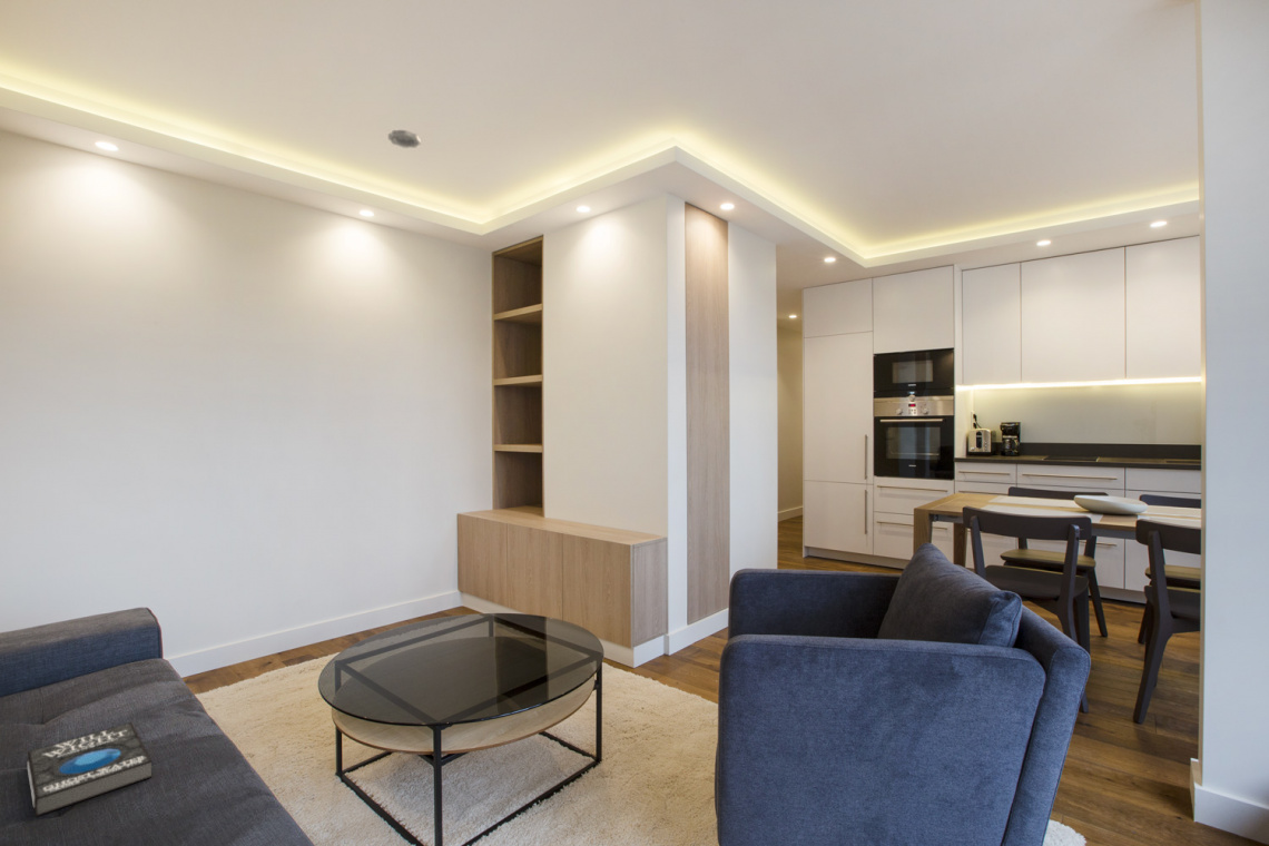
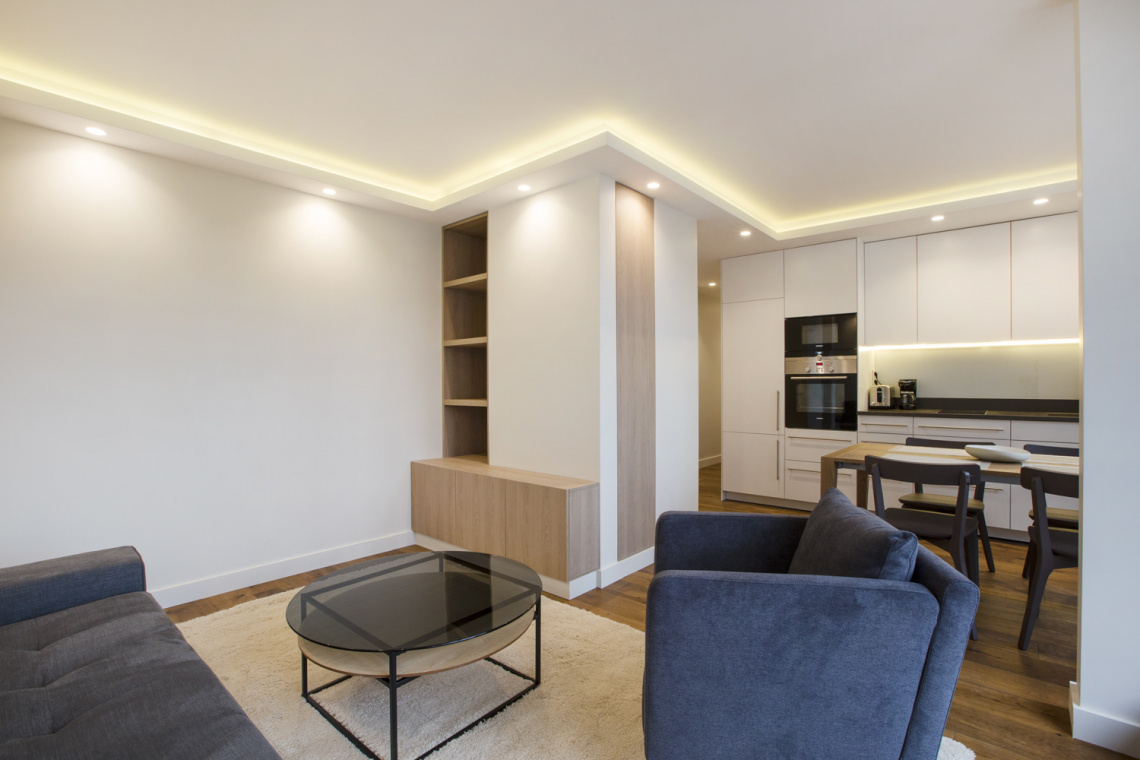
- book (88, 763)
- smoke detector (404, 136)
